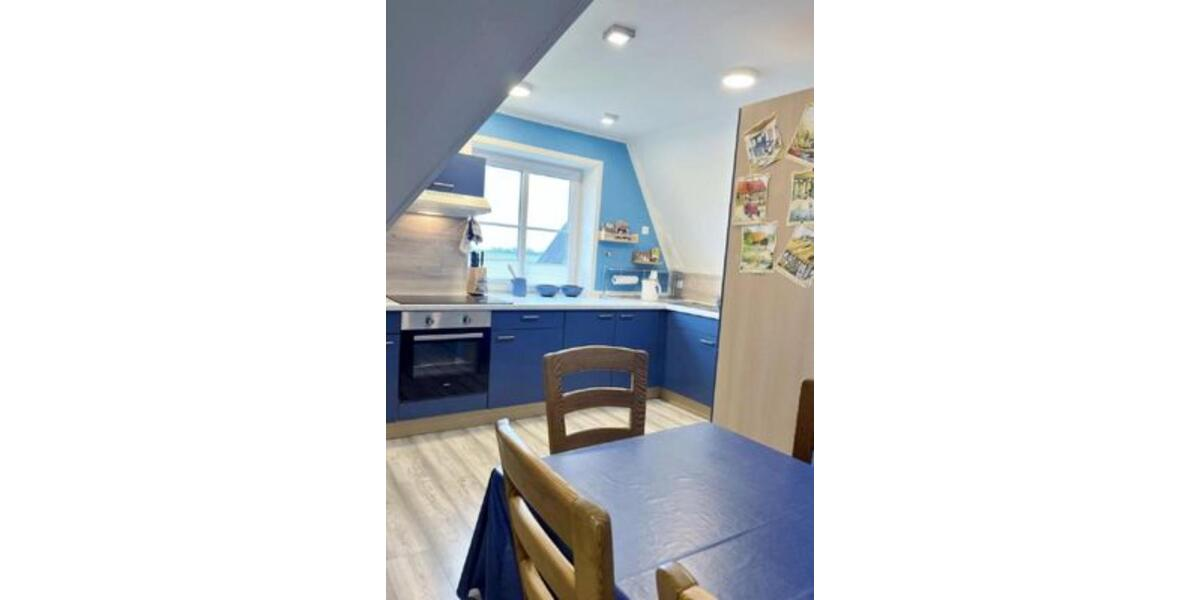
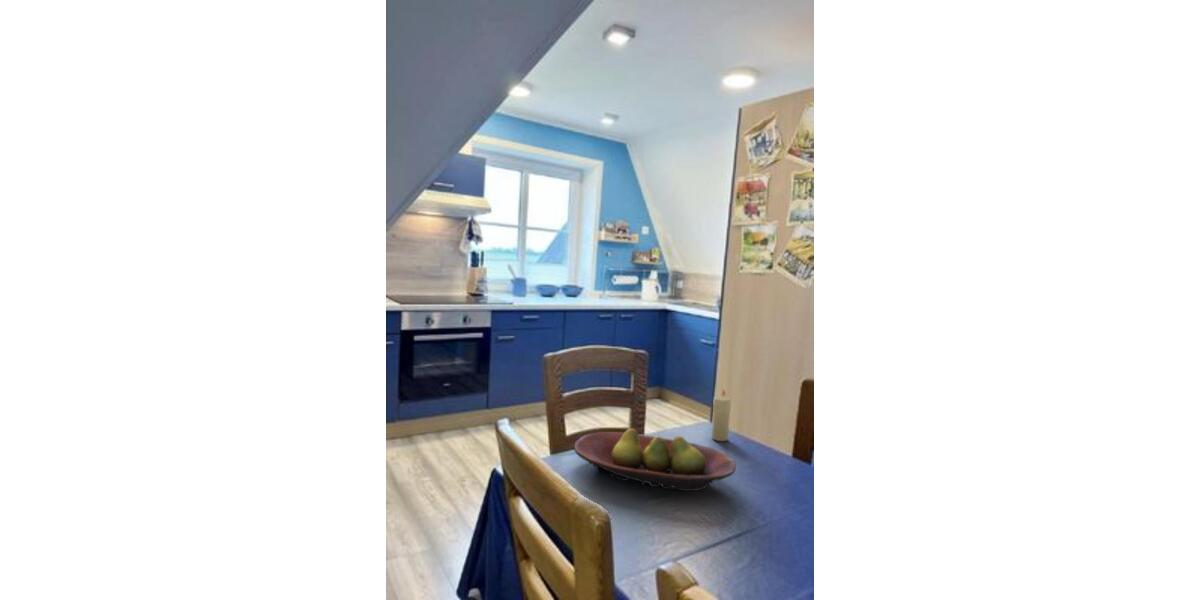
+ fruit bowl (652, 454)
+ candle (721, 413)
